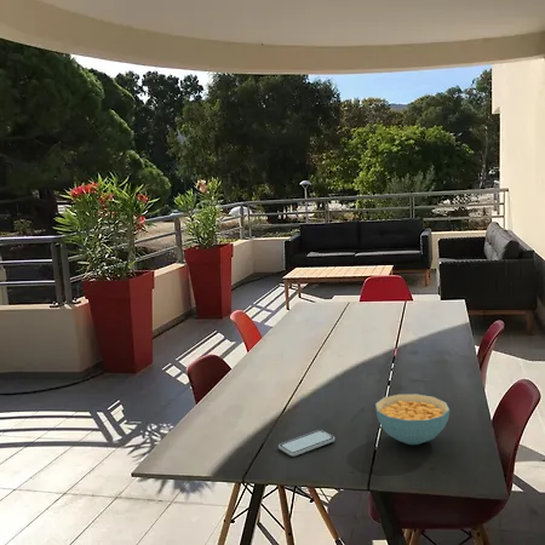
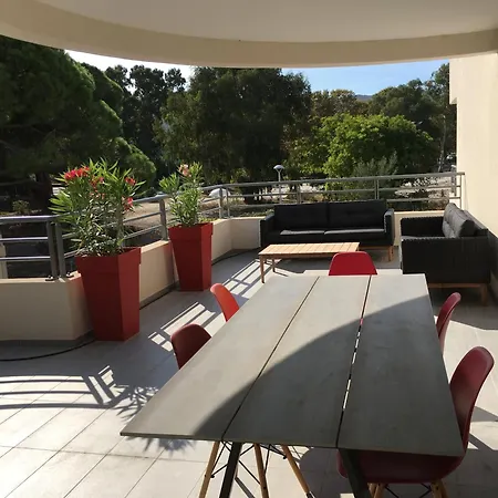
- smartphone (306, 442)
- cereal bowl (412, 423)
